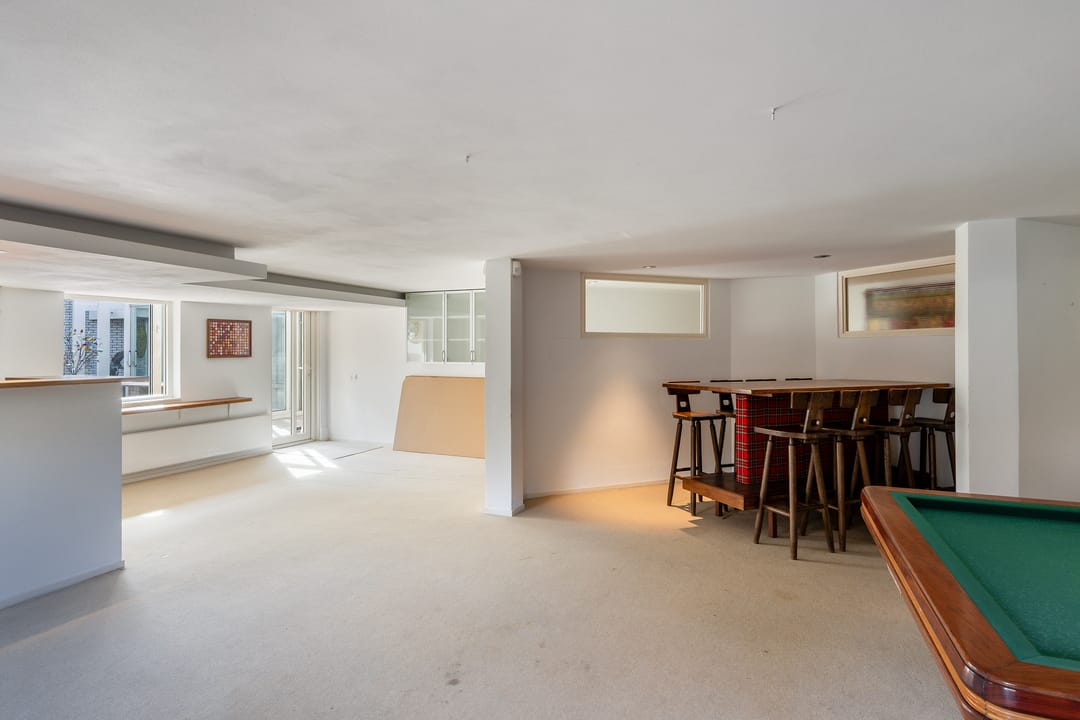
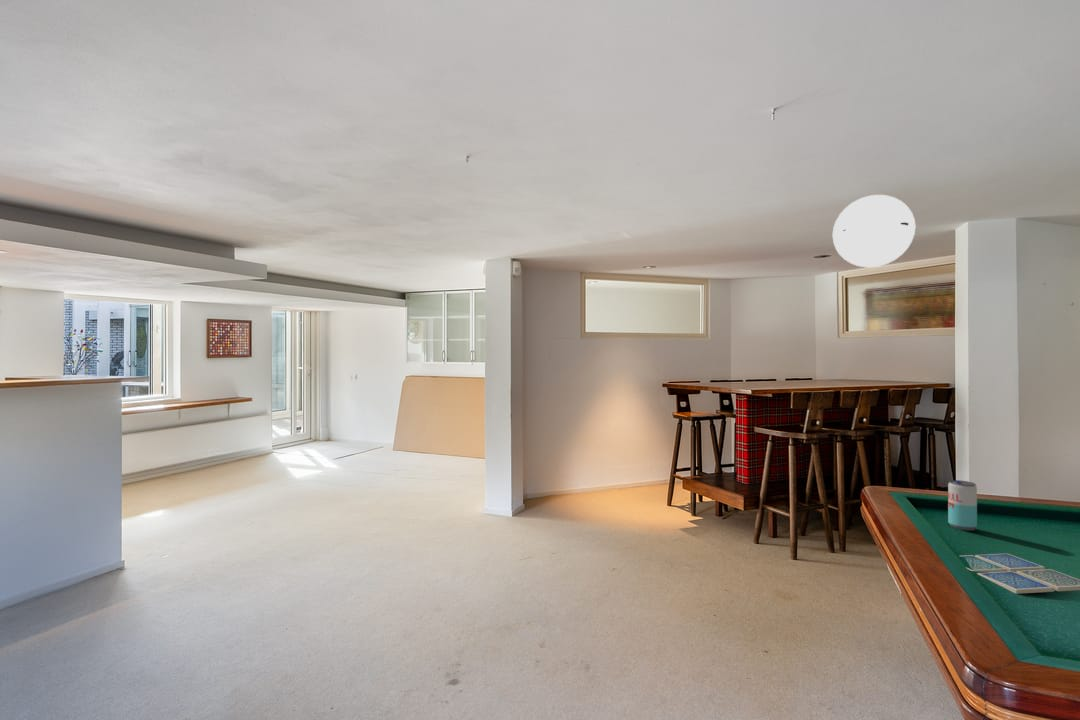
+ beverage can (962, 504)
+ ceiling light (872, 231)
+ drink coaster (1011, 571)
